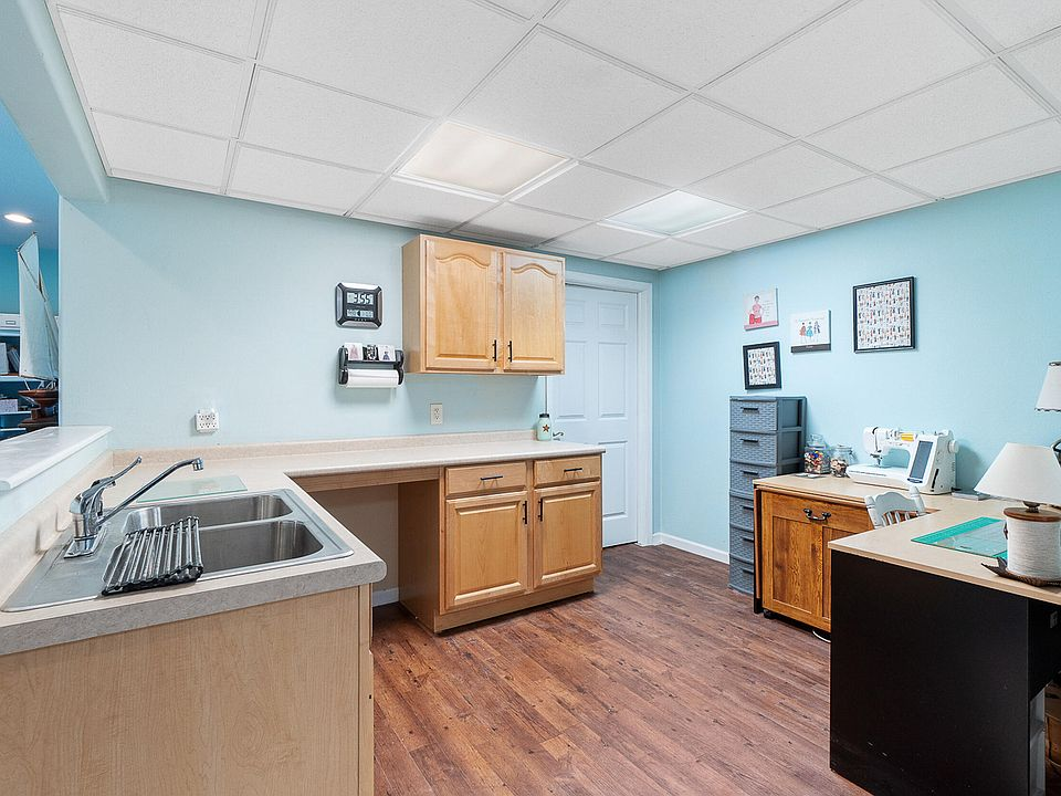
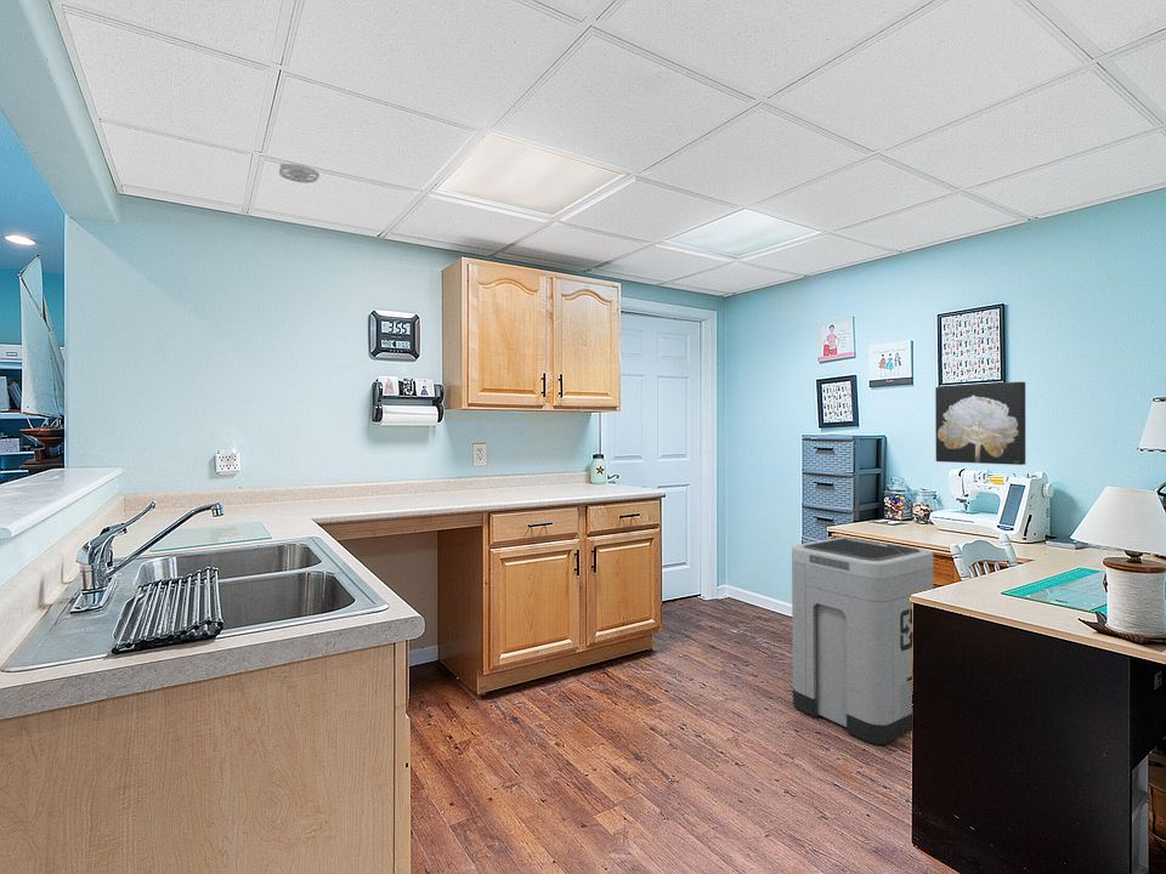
+ trash can (860, 630)
+ wall art (978, 424)
+ smoke detector (299, 175)
